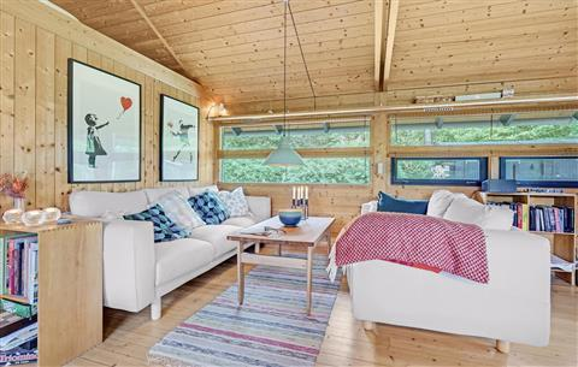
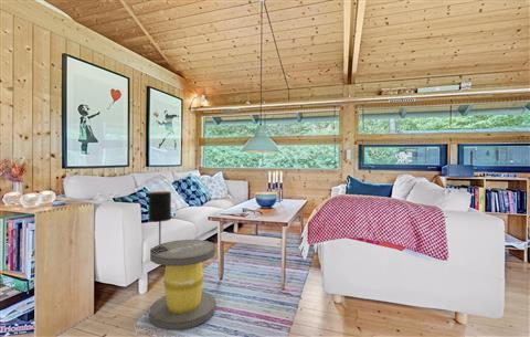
+ table lamp (159, 220)
+ stool (183, 280)
